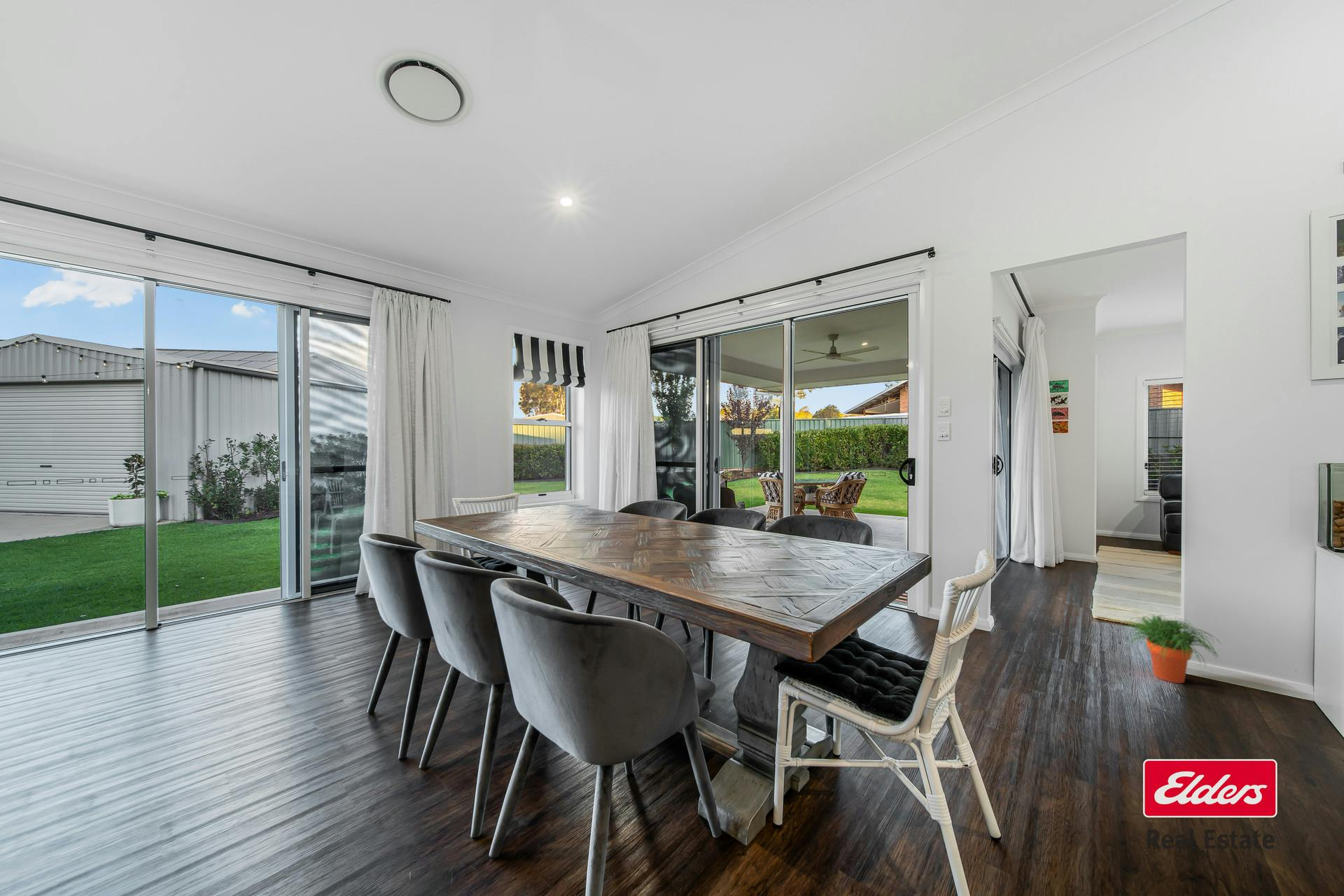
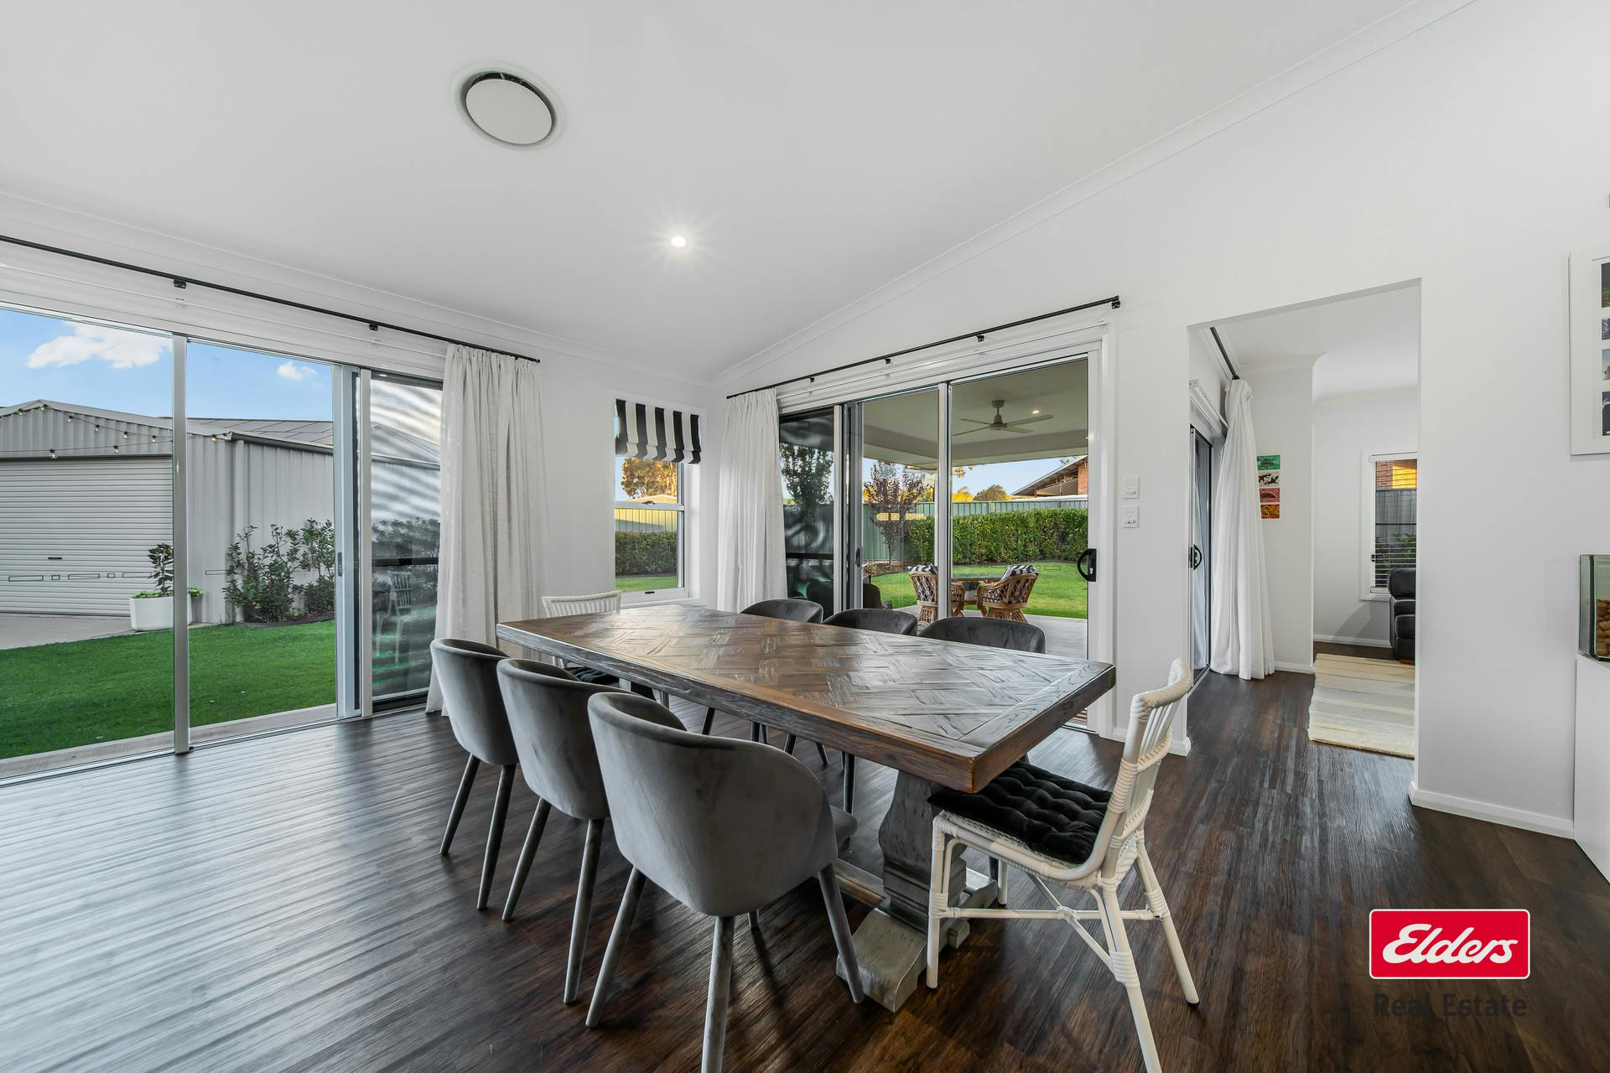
- potted plant (1169, 648)
